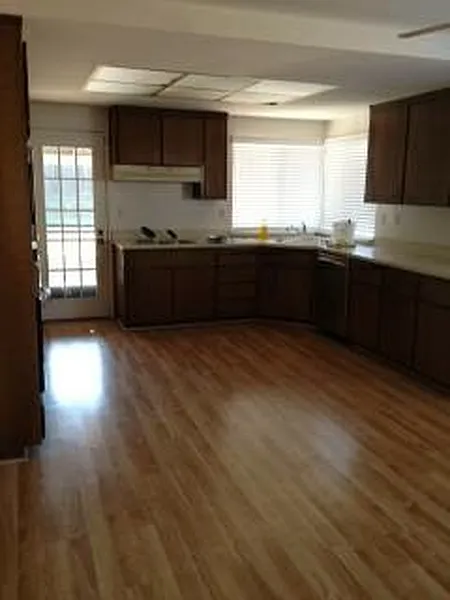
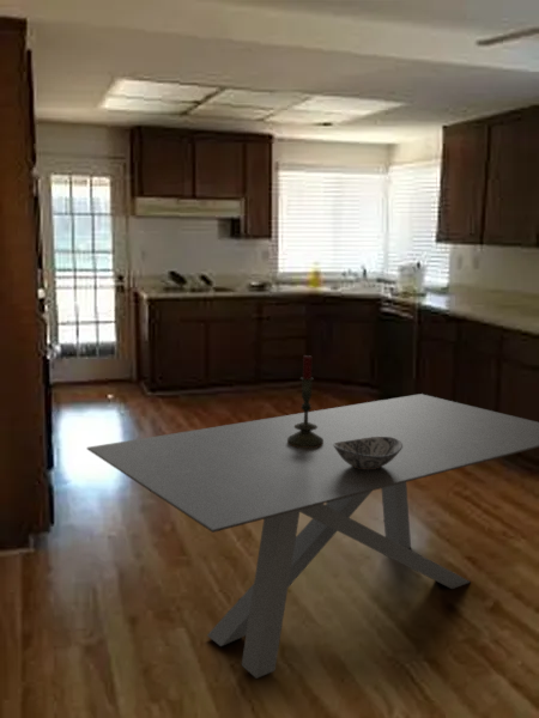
+ dining table (347, 522)
+ candle (305, 397)
+ decorative bowl (367, 454)
